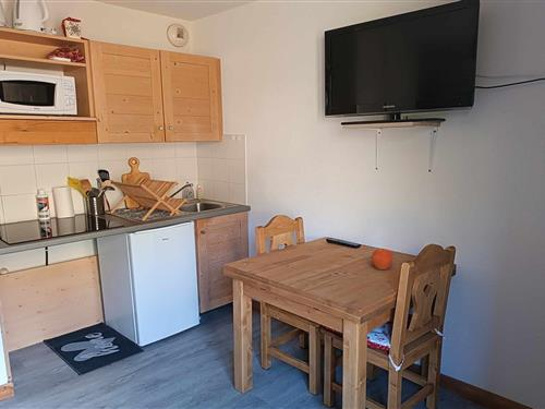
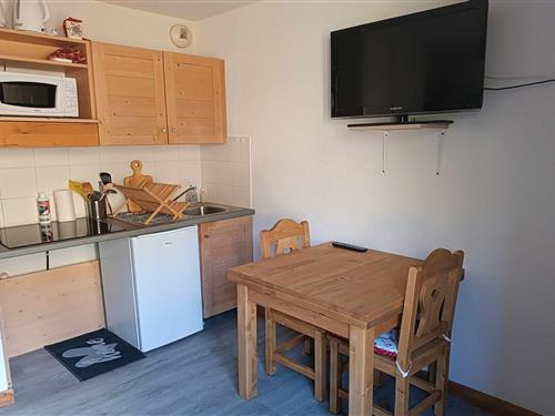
- fruit (382, 258)
